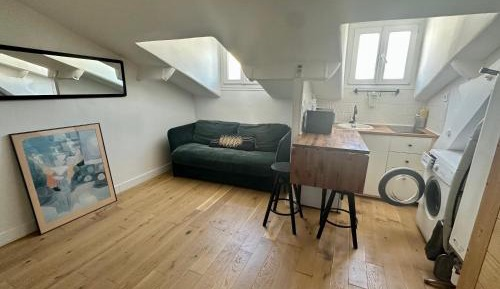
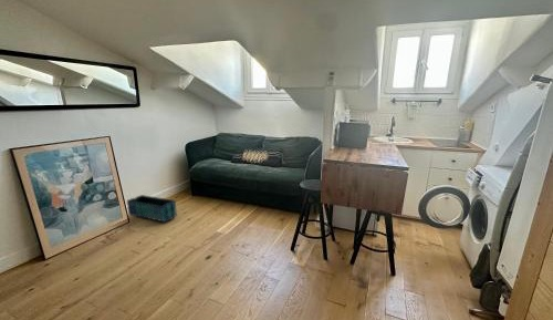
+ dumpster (153, 208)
